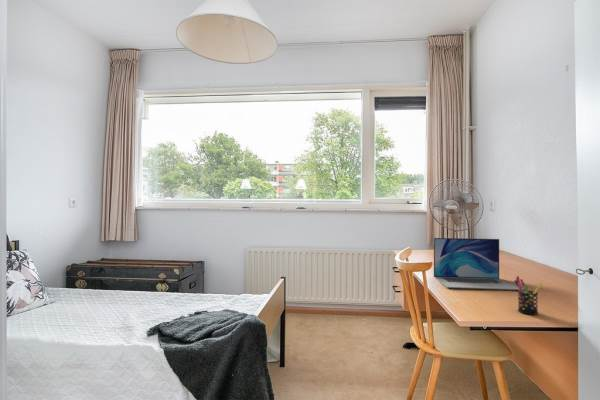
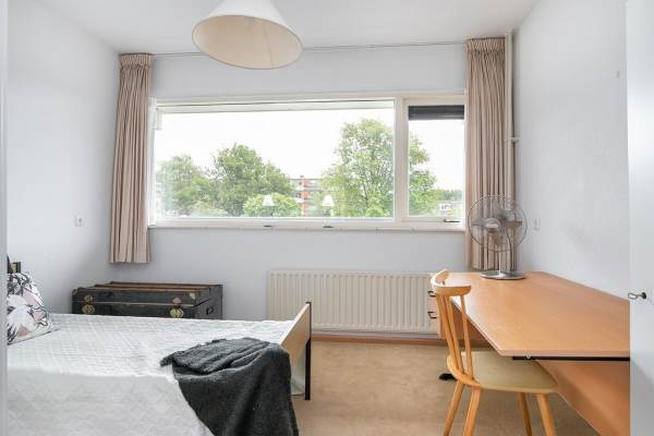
- pen holder (526, 294)
- laptop (474, 261)
